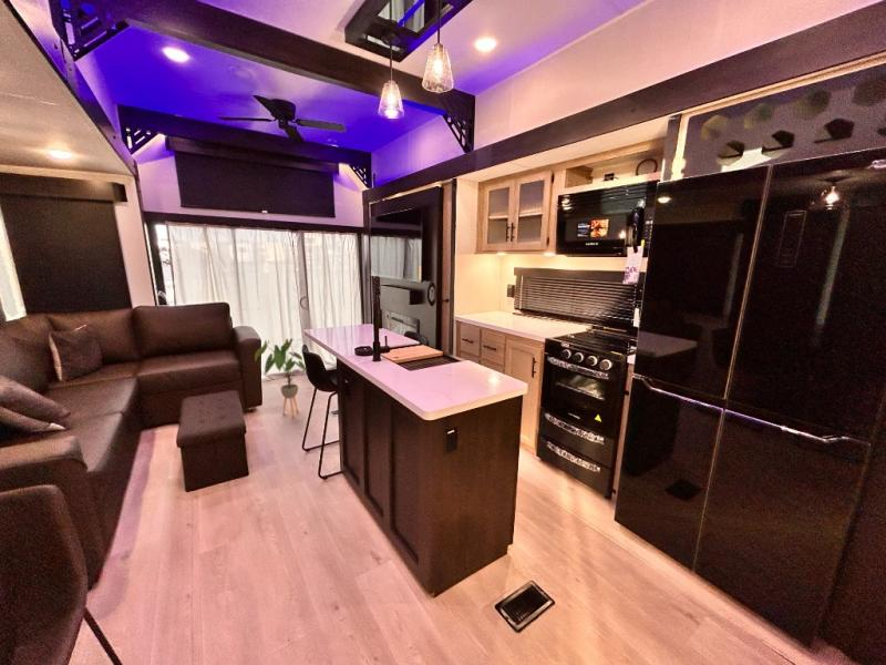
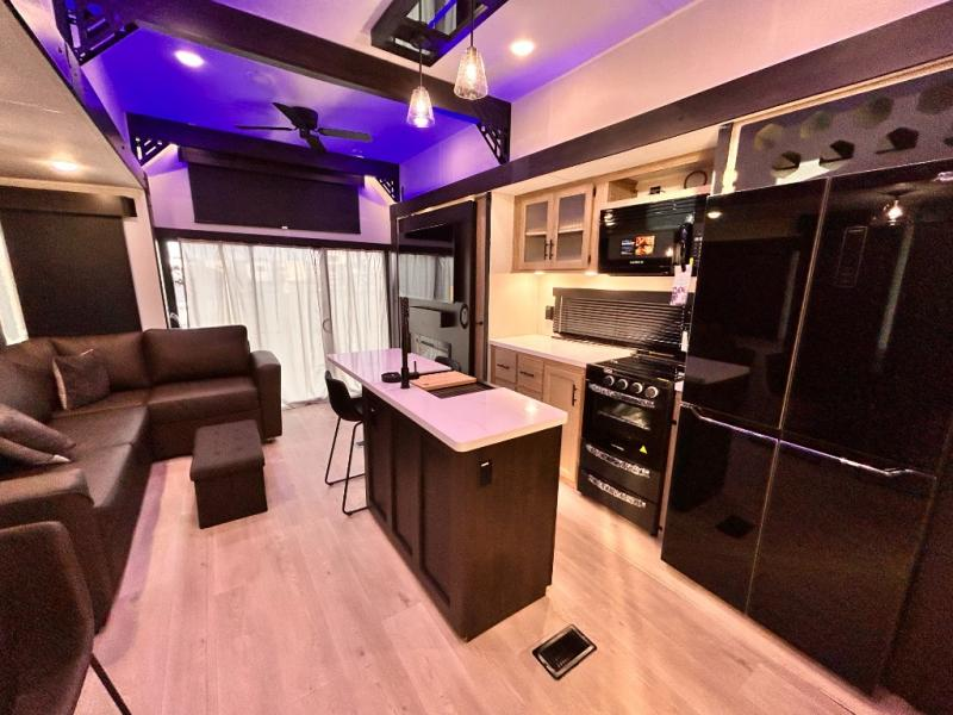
- house plant (287, 378)
